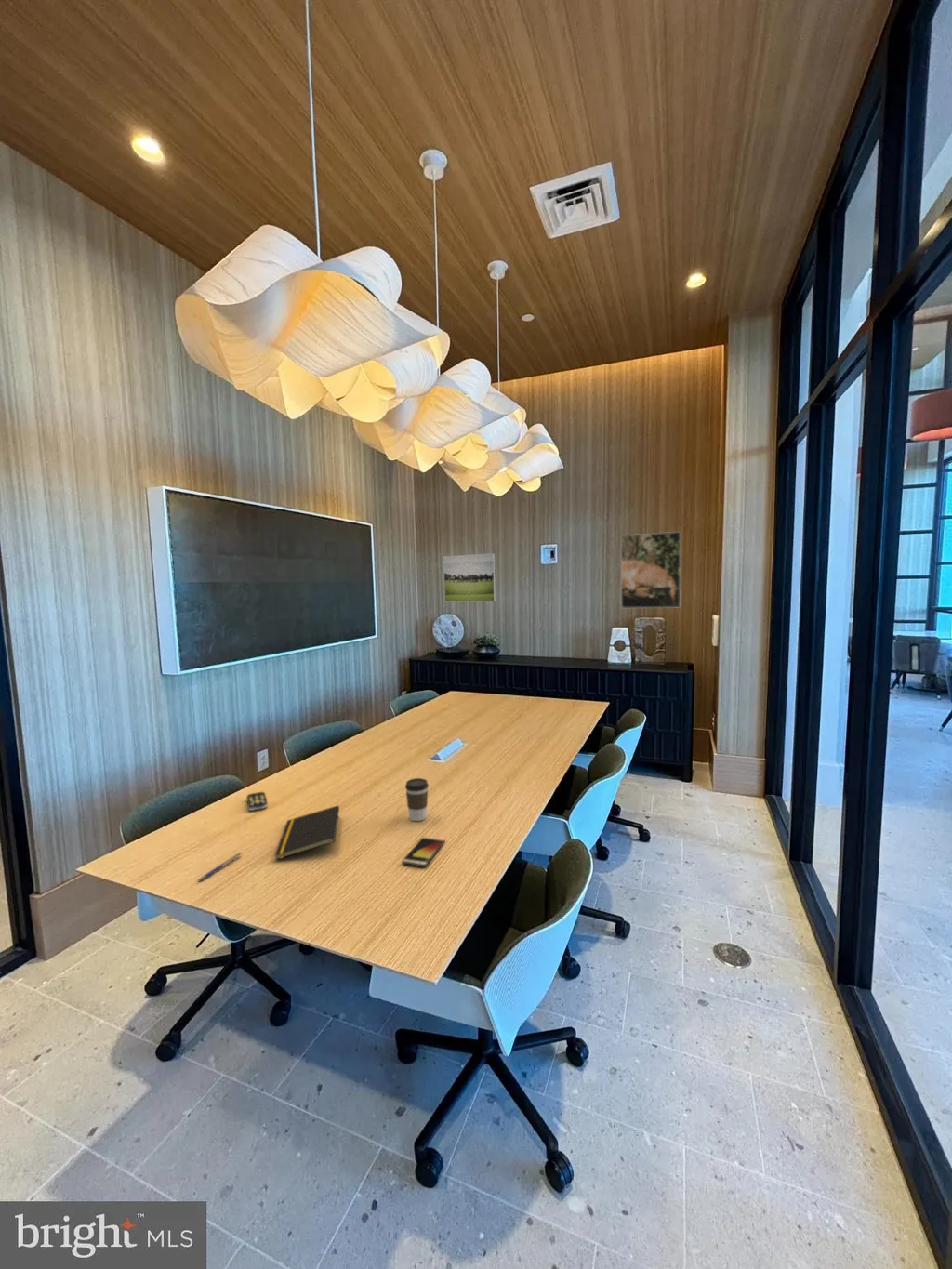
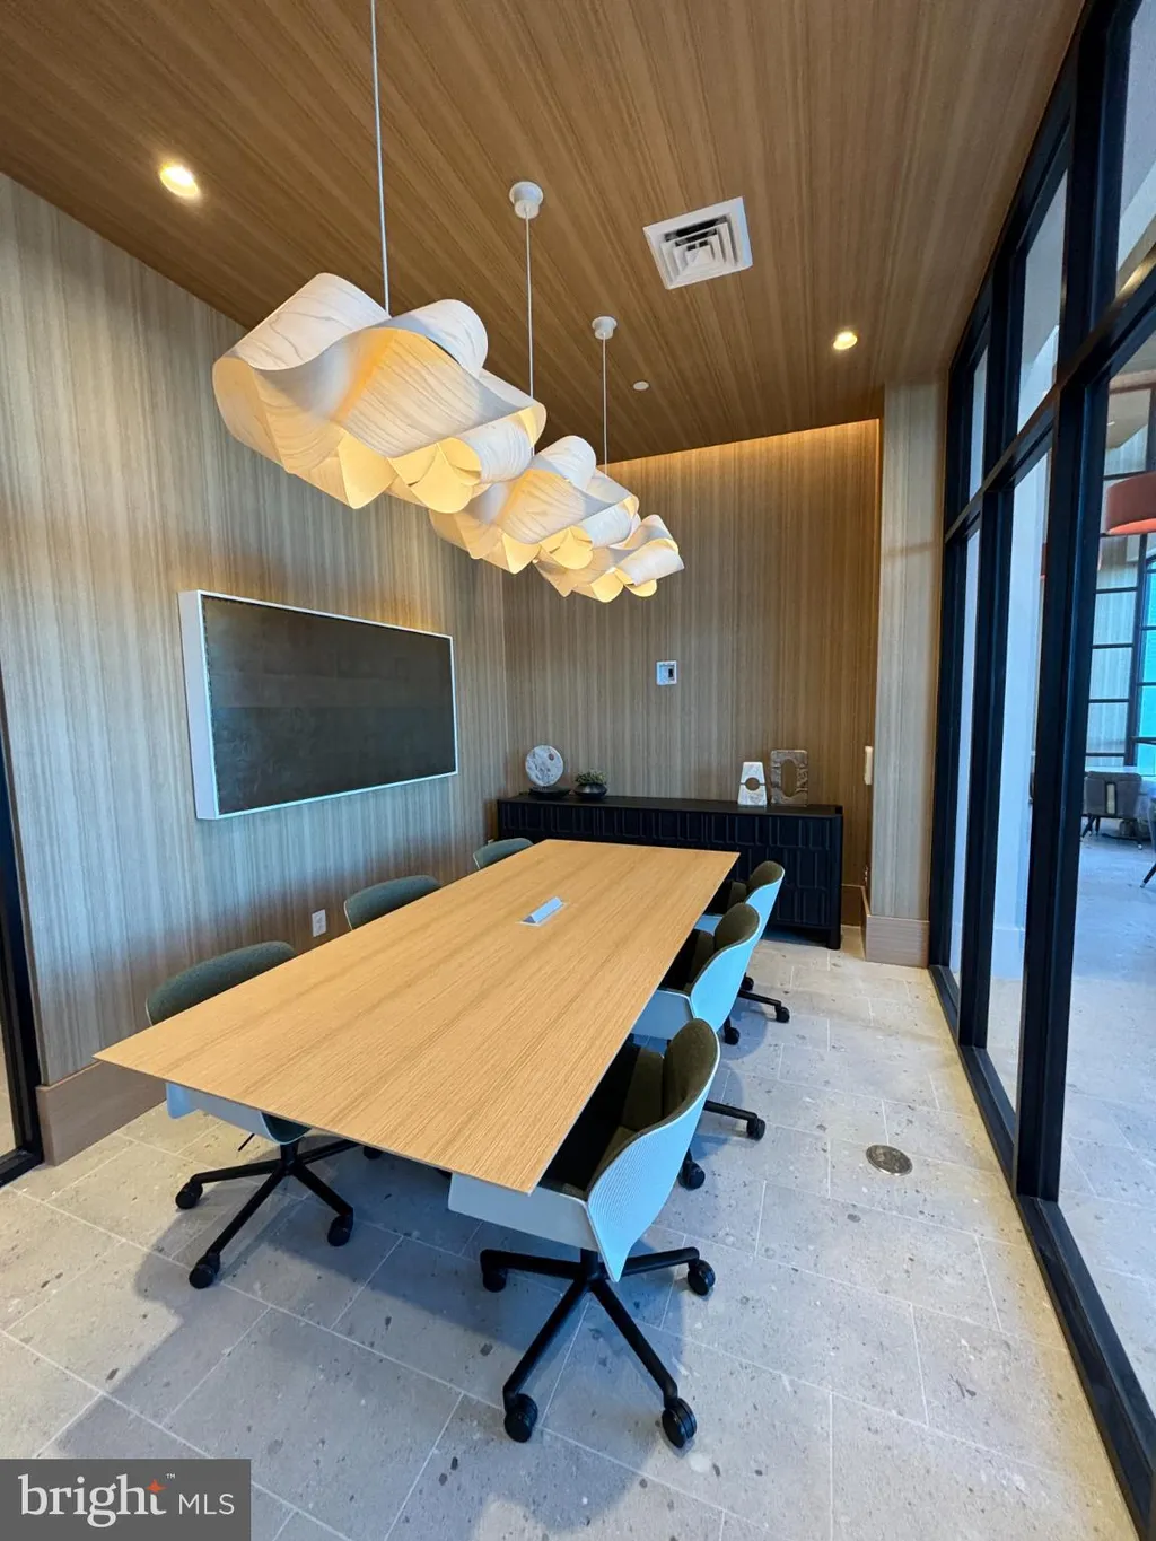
- notepad (310, 830)
- pen (221, 865)
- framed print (650, 571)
- smartphone (424, 851)
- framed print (469, 578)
- remote control (257, 800)
- coffee cup (416, 800)
